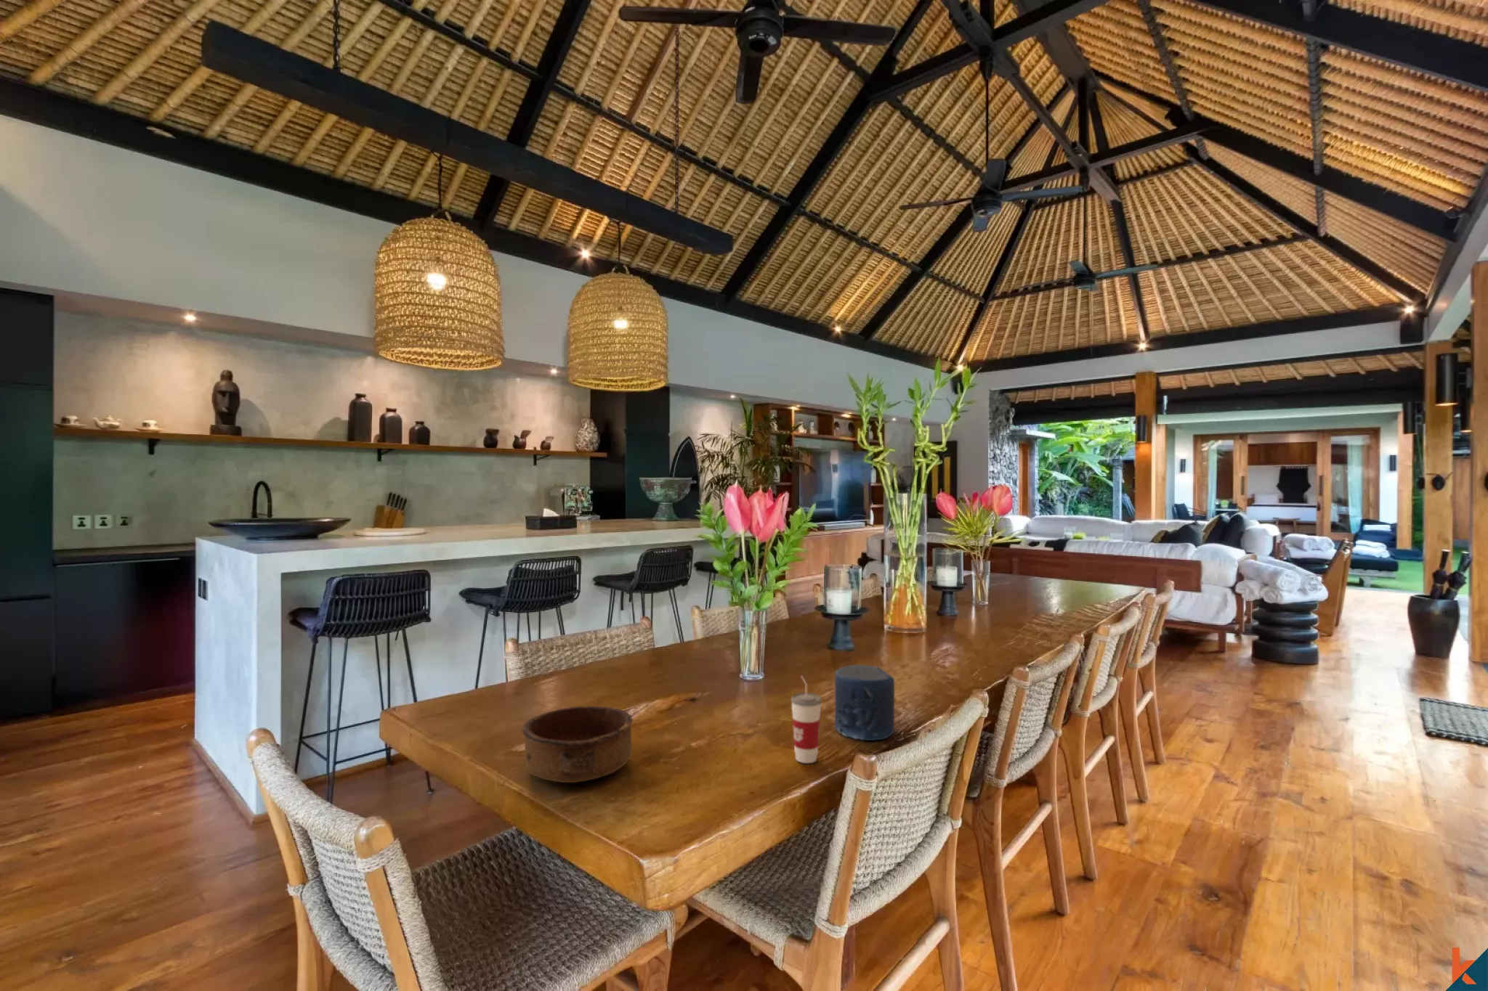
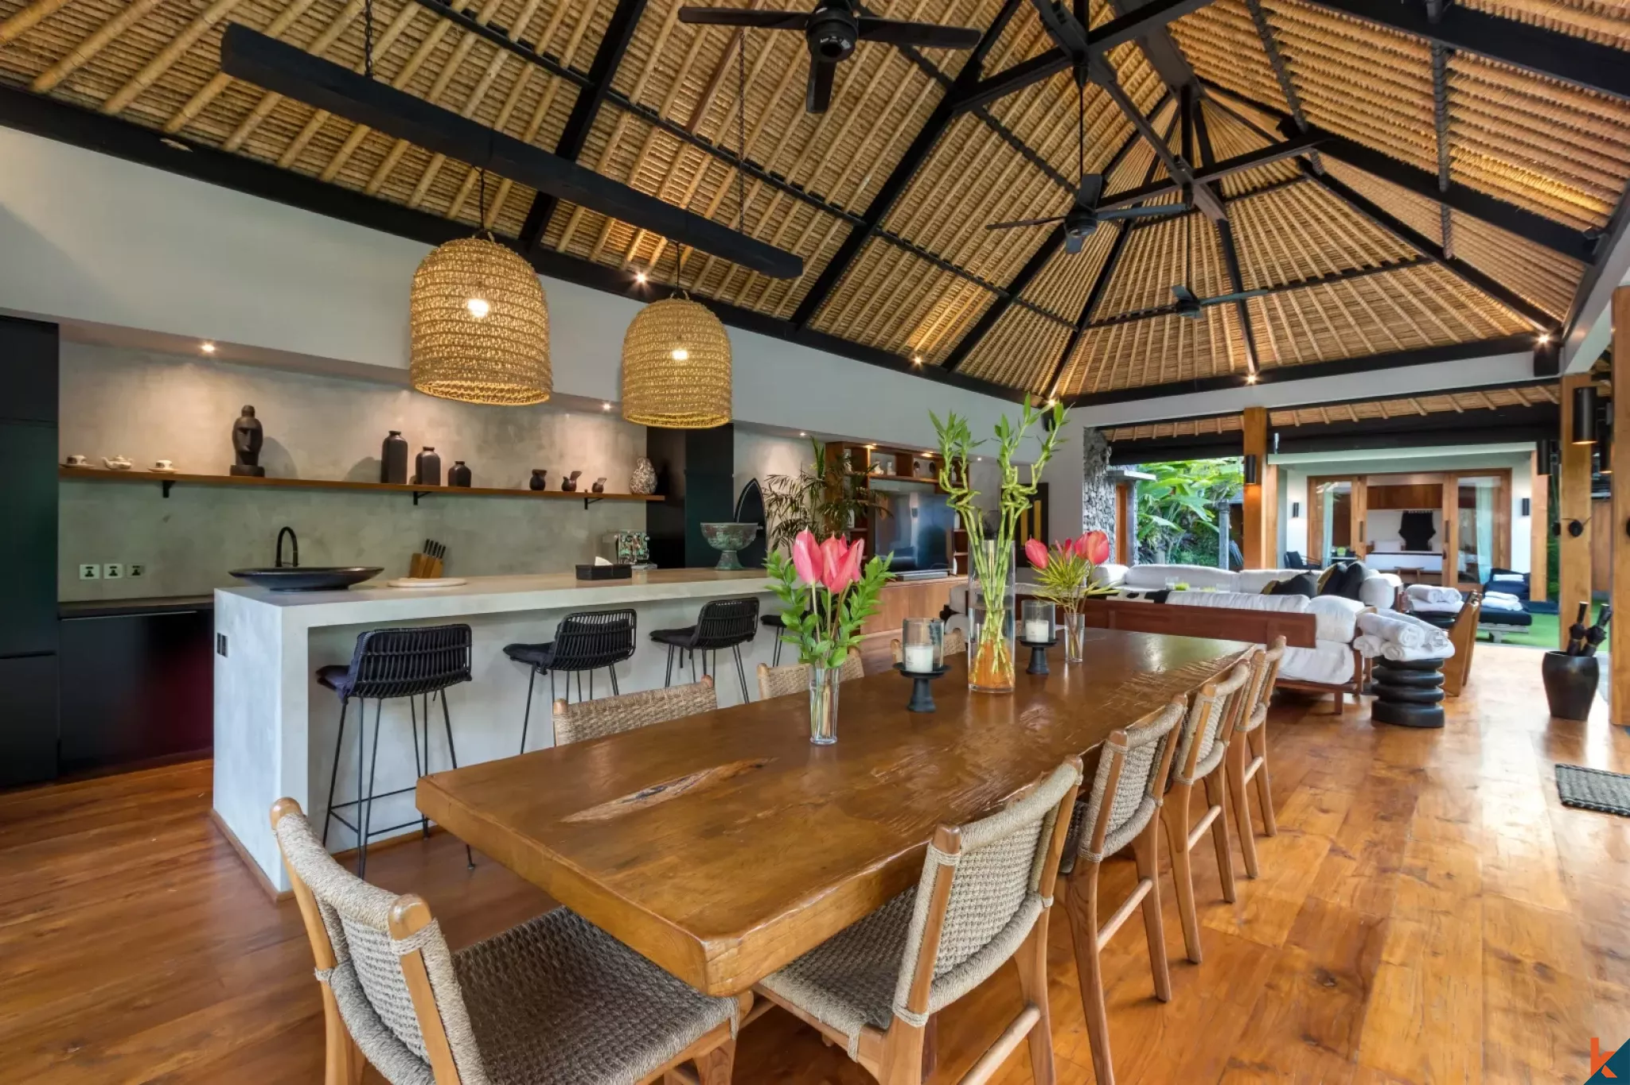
- cup (805, 718)
- candle (864, 700)
- bowl (579, 744)
